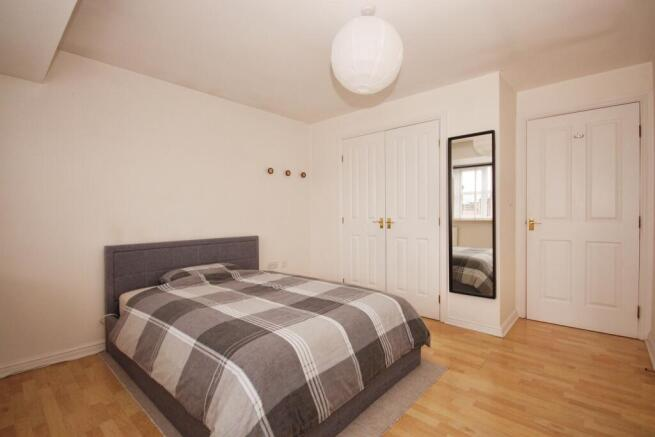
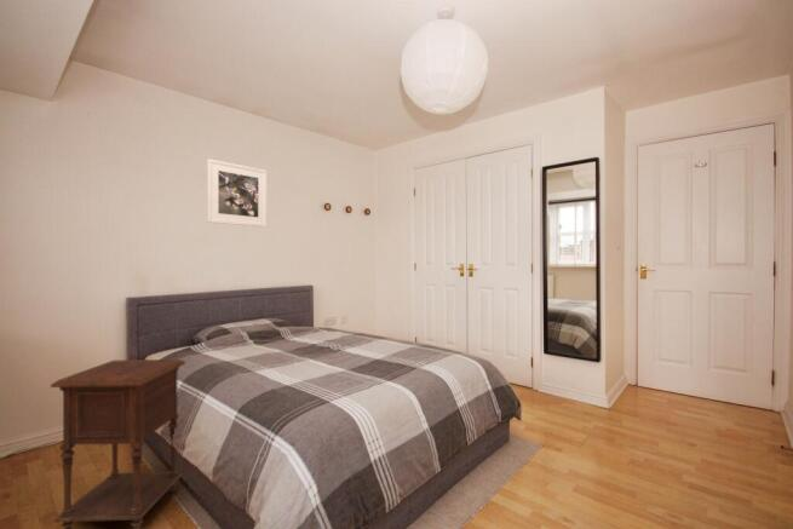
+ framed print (239, 195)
+ nightstand (125, 439)
